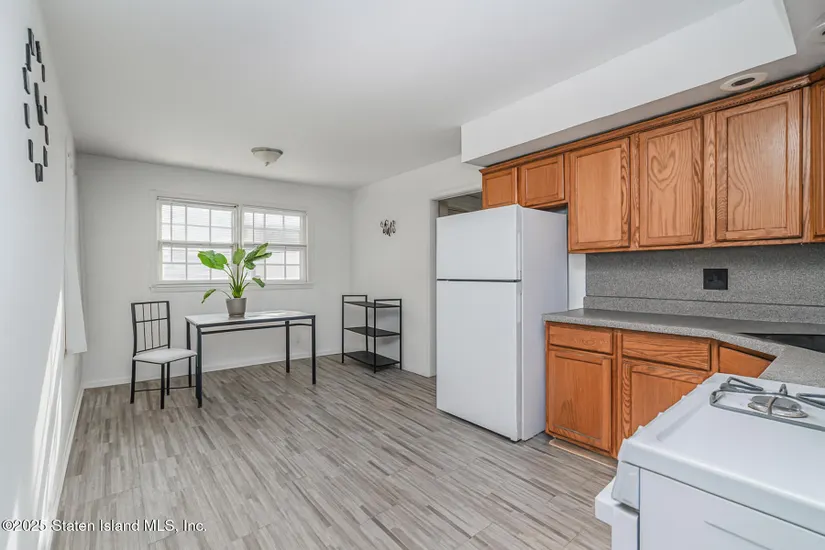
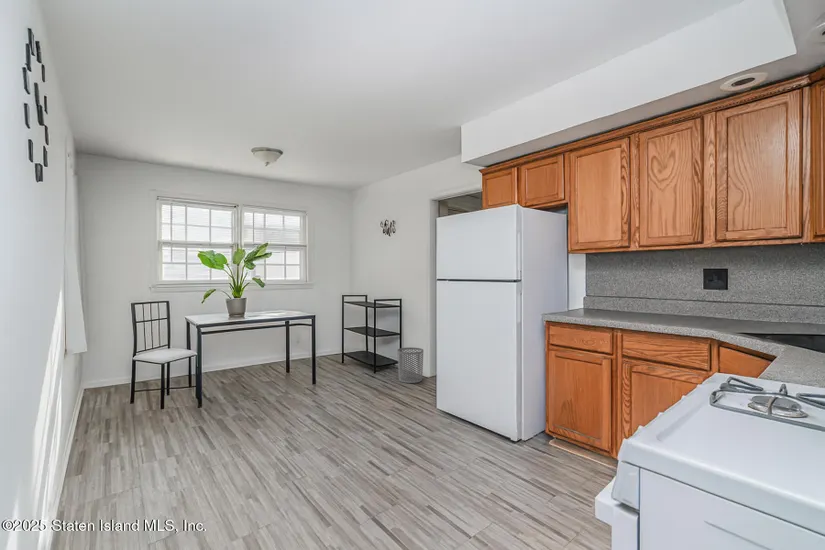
+ waste bin (410, 365)
